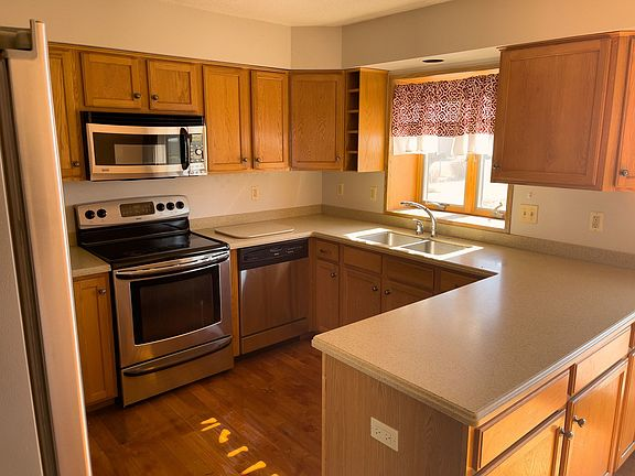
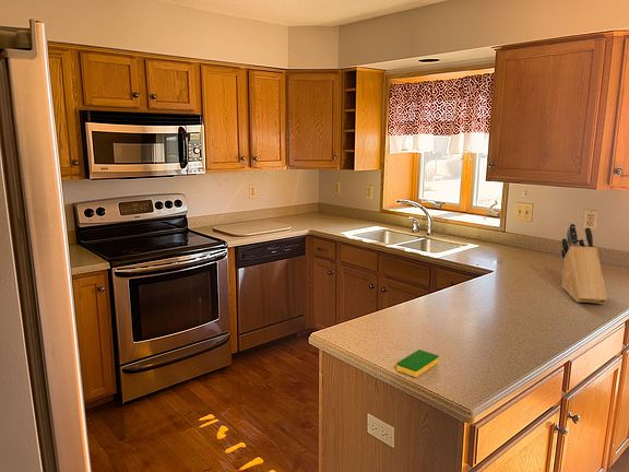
+ knife block (582, 260)
+ dish sponge (417, 363)
